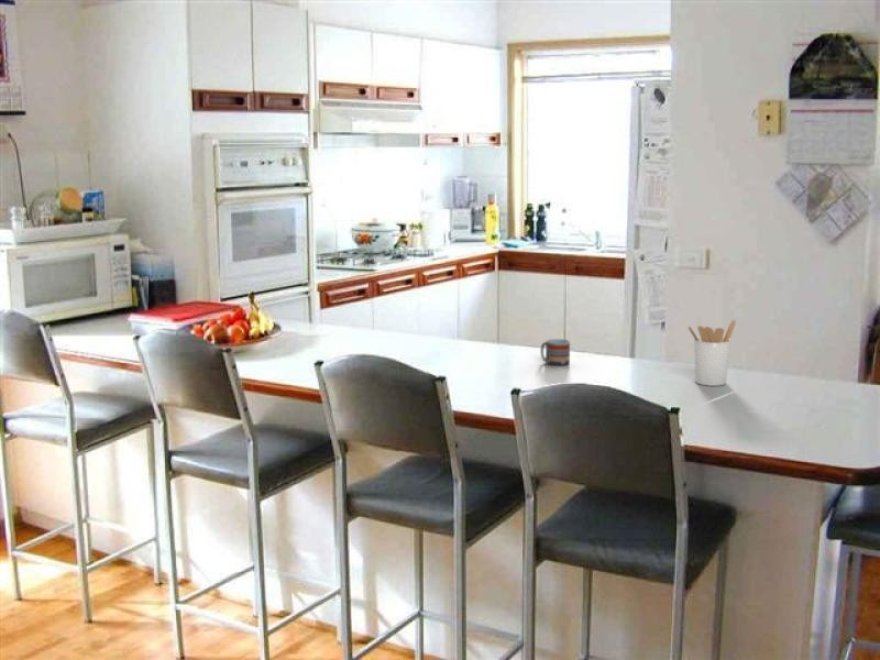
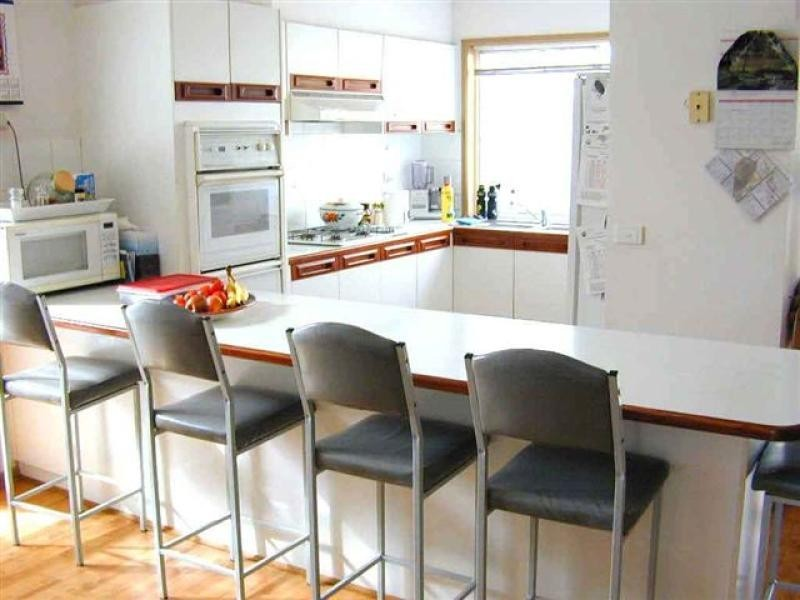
- cup (553, 353)
- utensil holder (711, 352)
